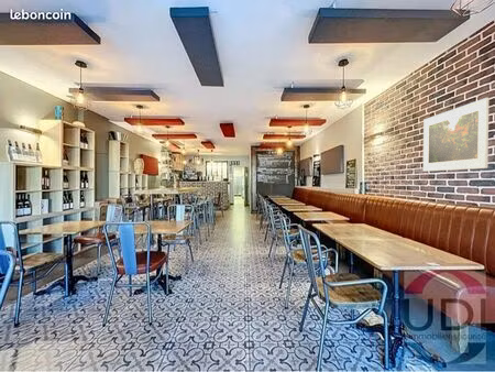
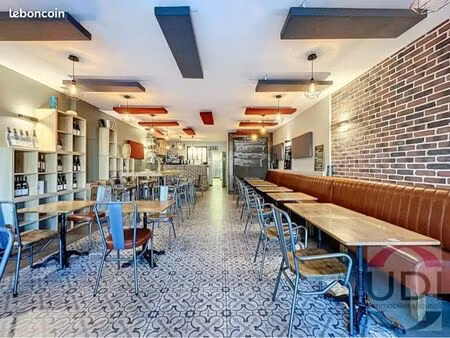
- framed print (450, 140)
